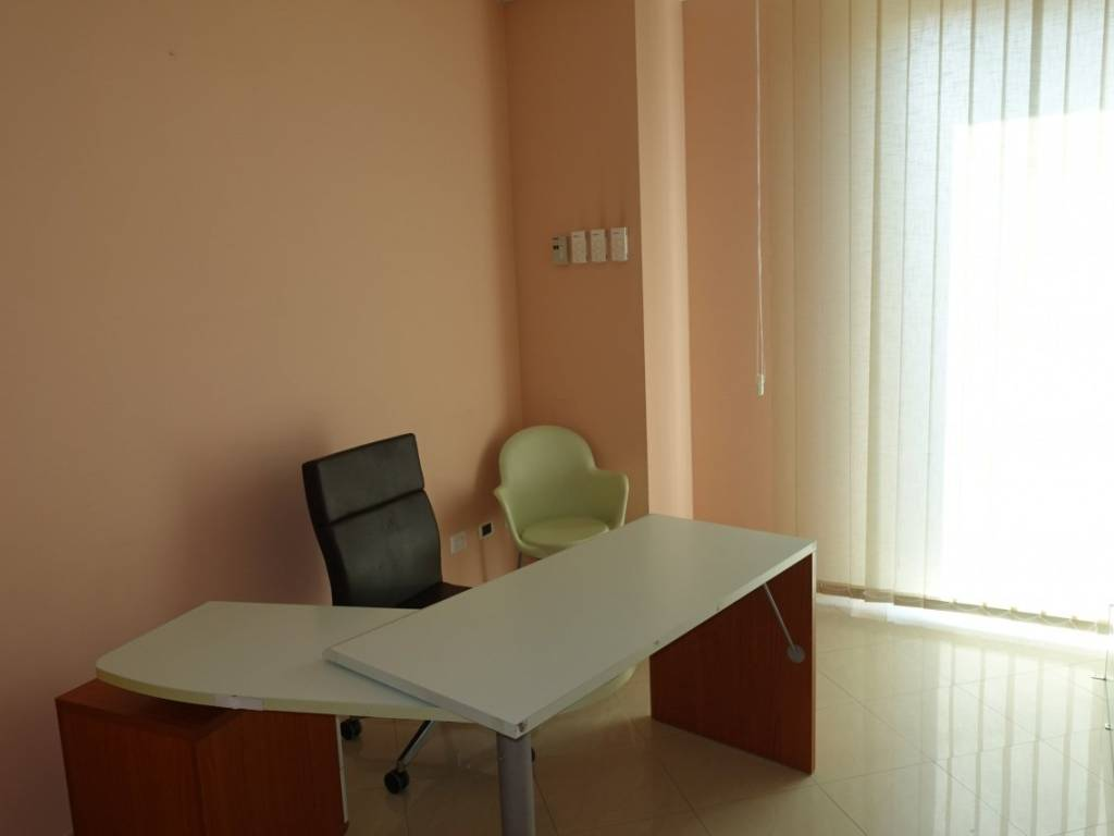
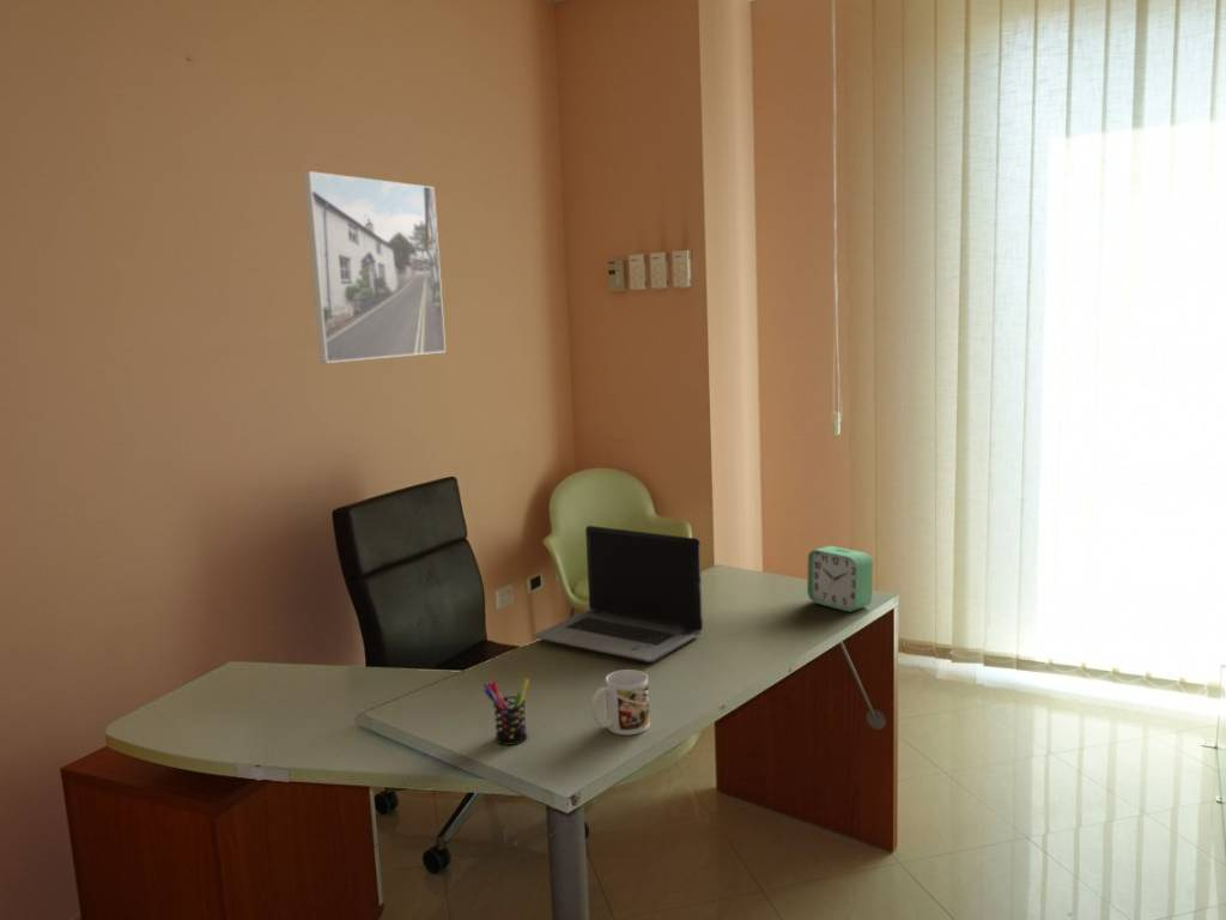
+ alarm clock (839, 577)
+ mug (619, 703)
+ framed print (380, 270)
+ pen holder (509, 708)
+ laptop computer (615, 591)
